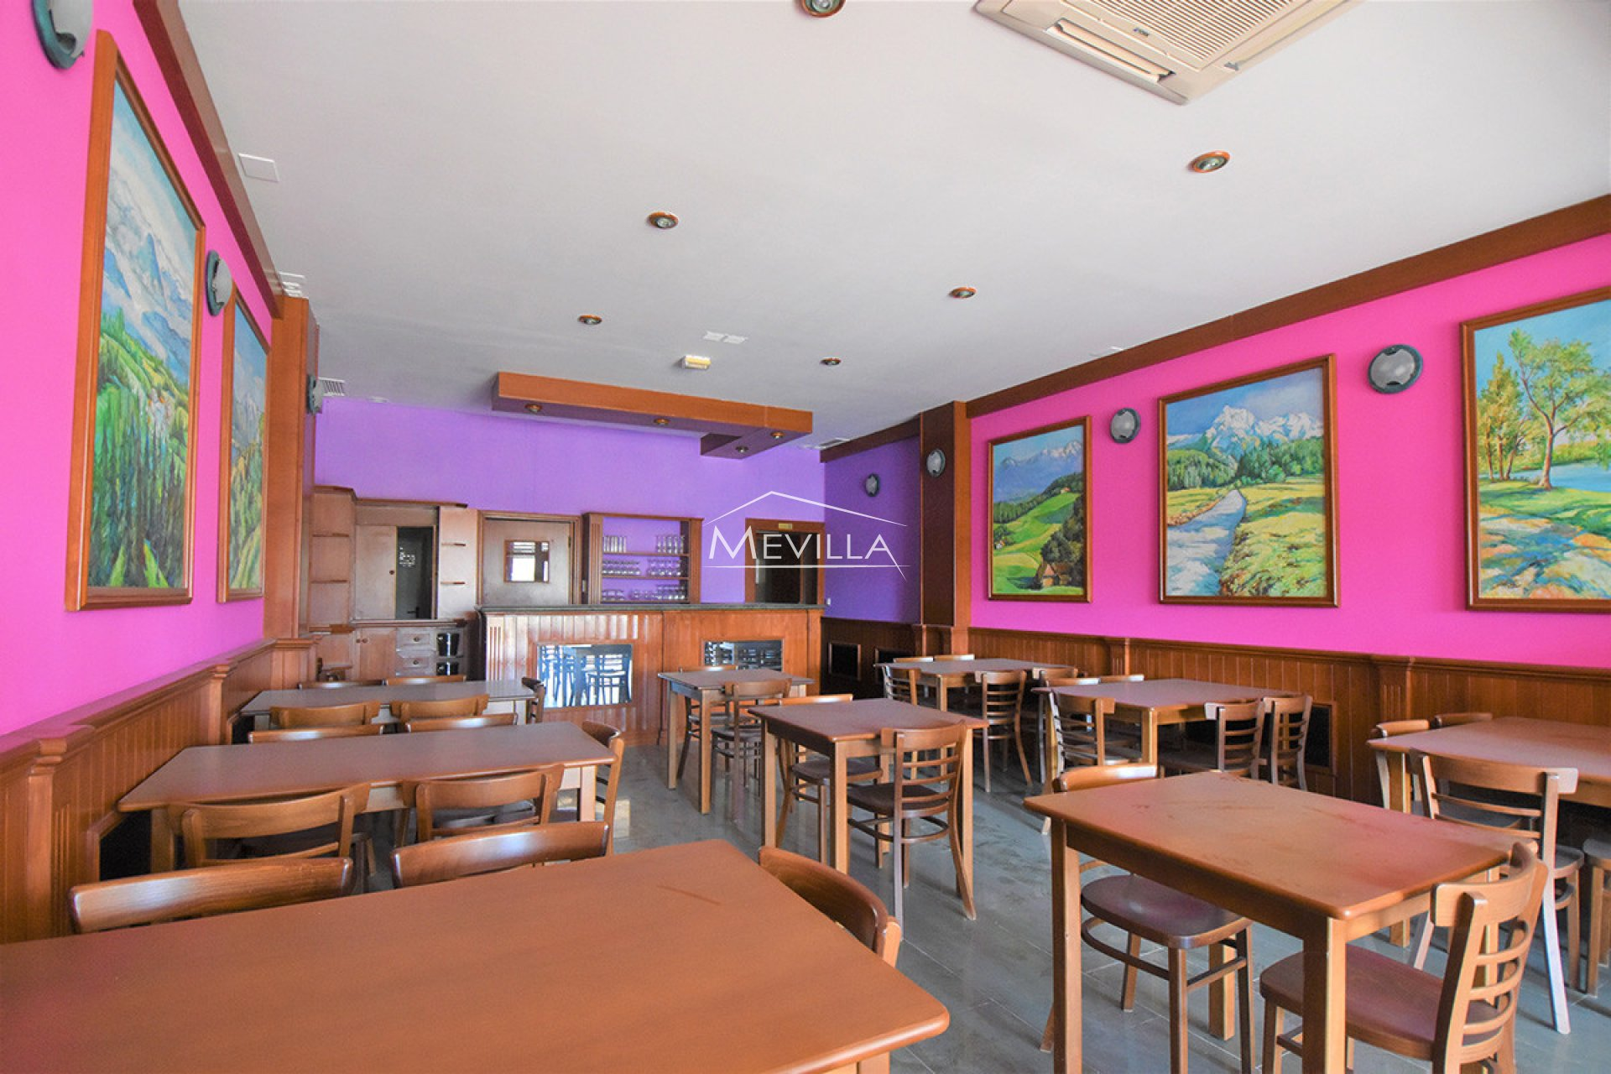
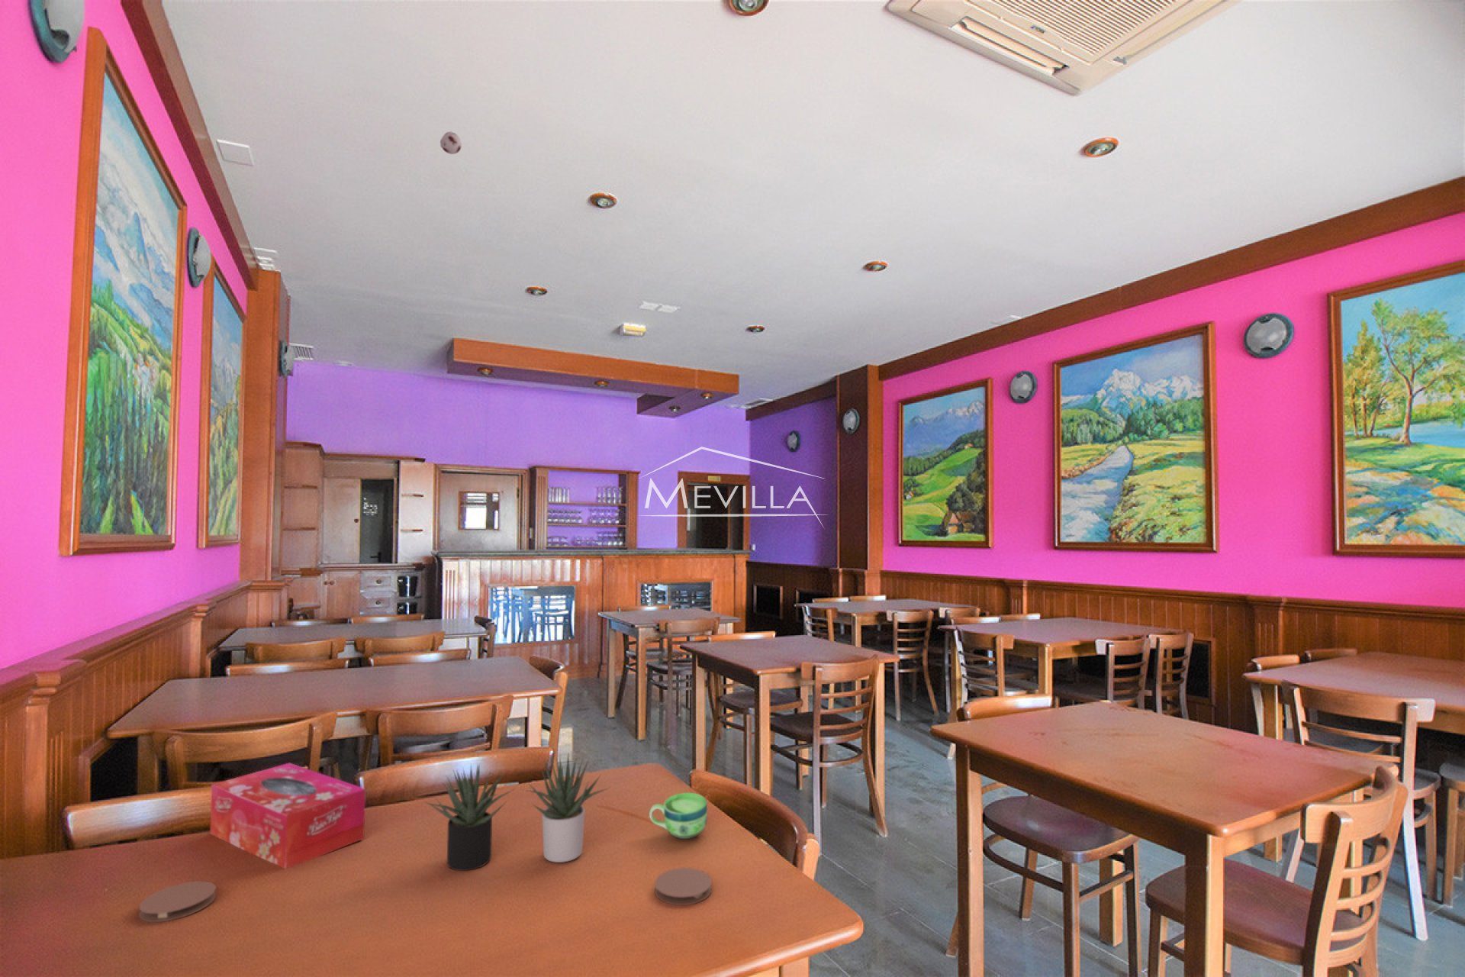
+ smoke detector (451, 143)
+ coaster (682, 885)
+ cup (678, 818)
+ tissue box (287, 811)
+ succulent plant (507, 800)
+ coaster (178, 901)
